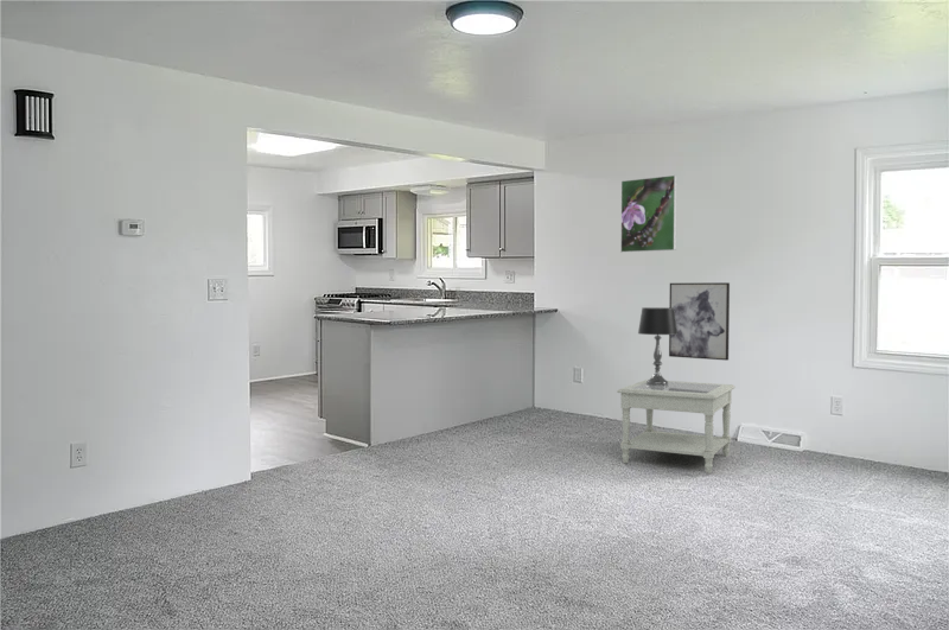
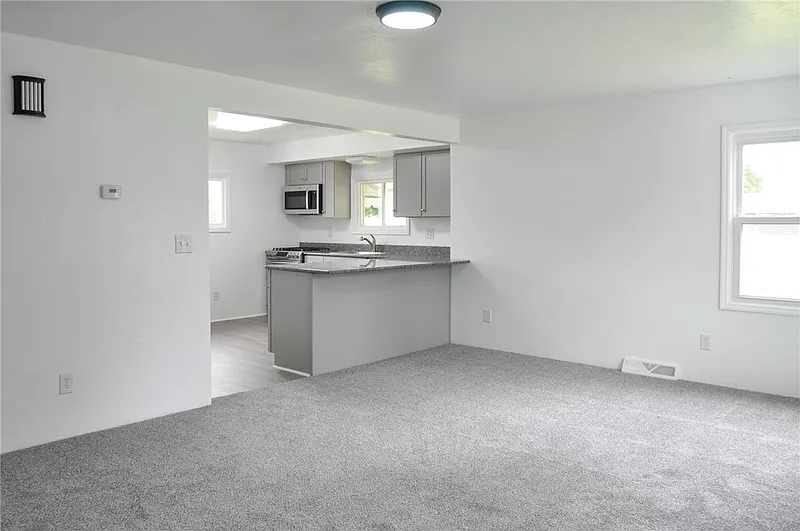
- side table (676, 433)
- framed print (648, 215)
- wall art (698, 320)
- table lamp (657, 345)
